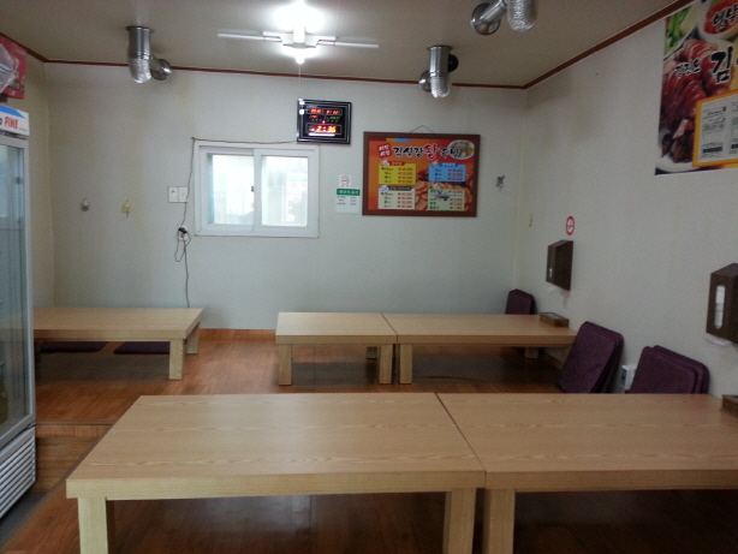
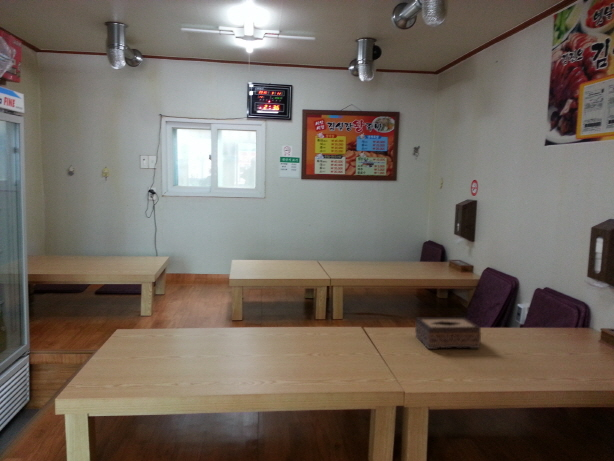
+ tissue box (447, 332)
